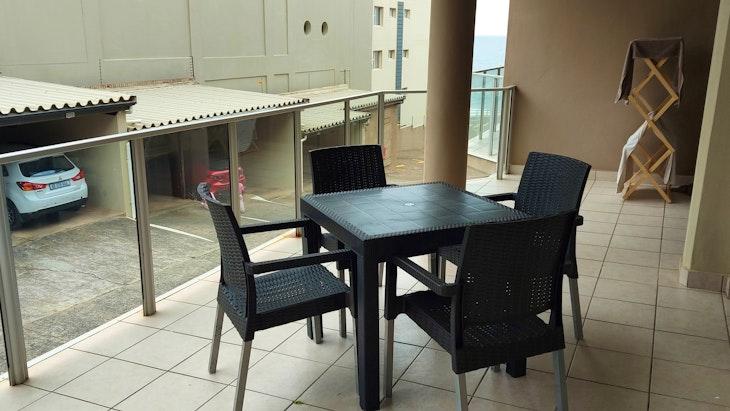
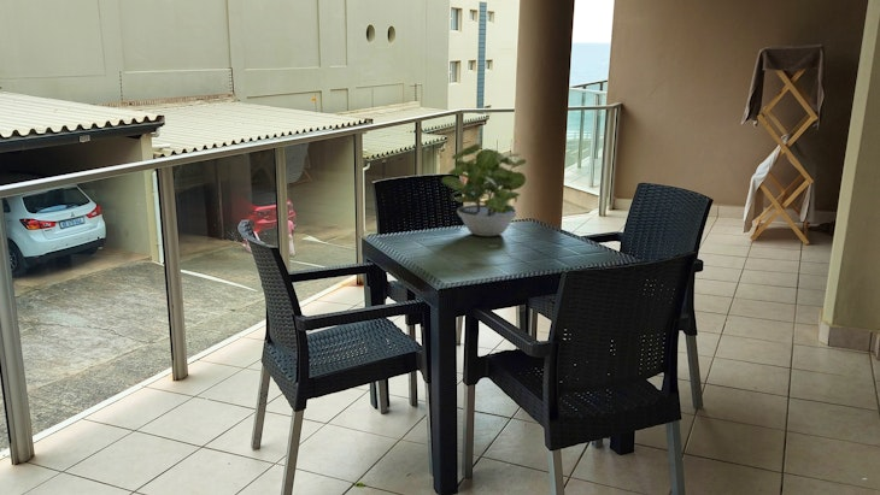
+ potted plant (483, 188)
